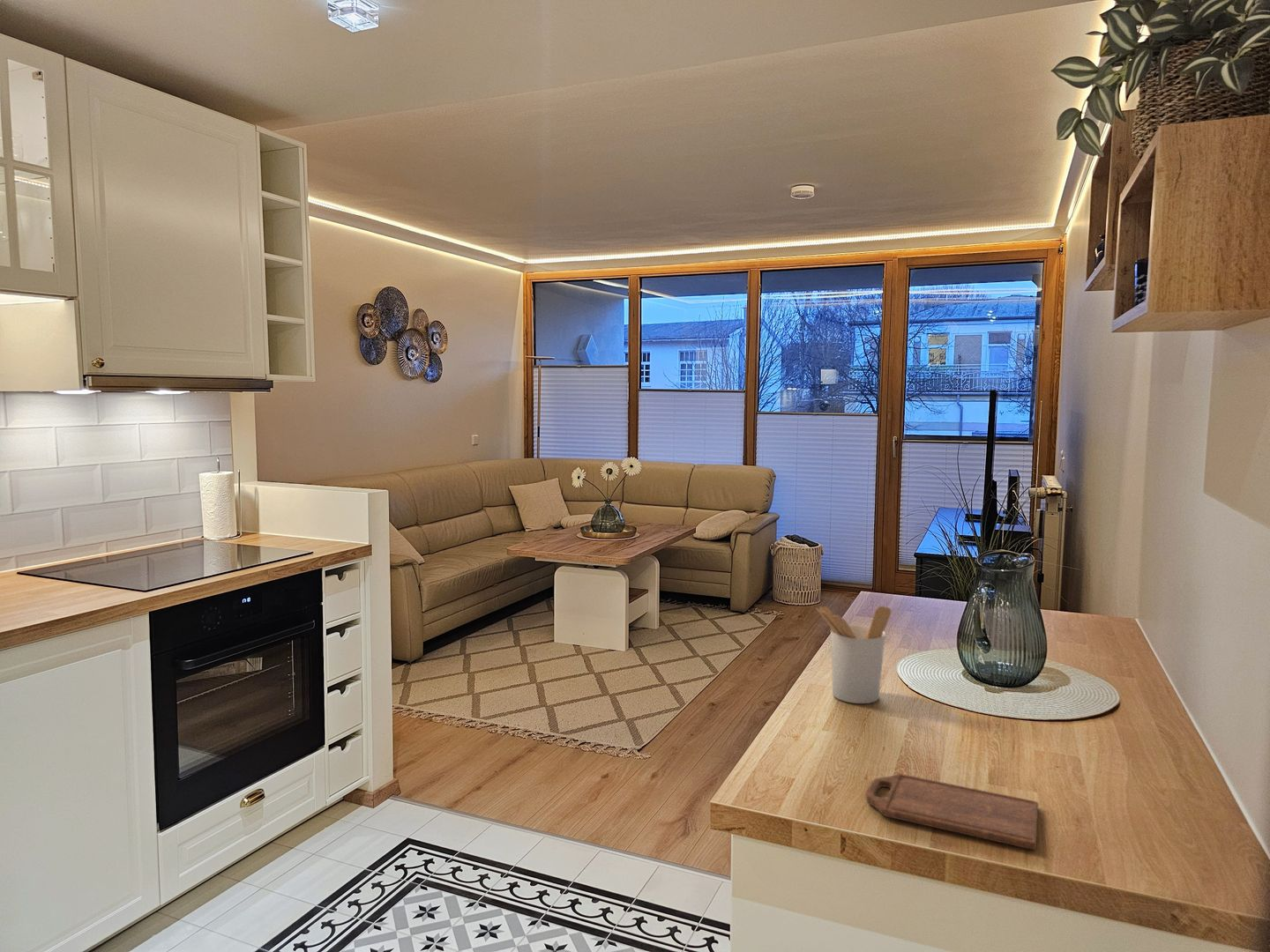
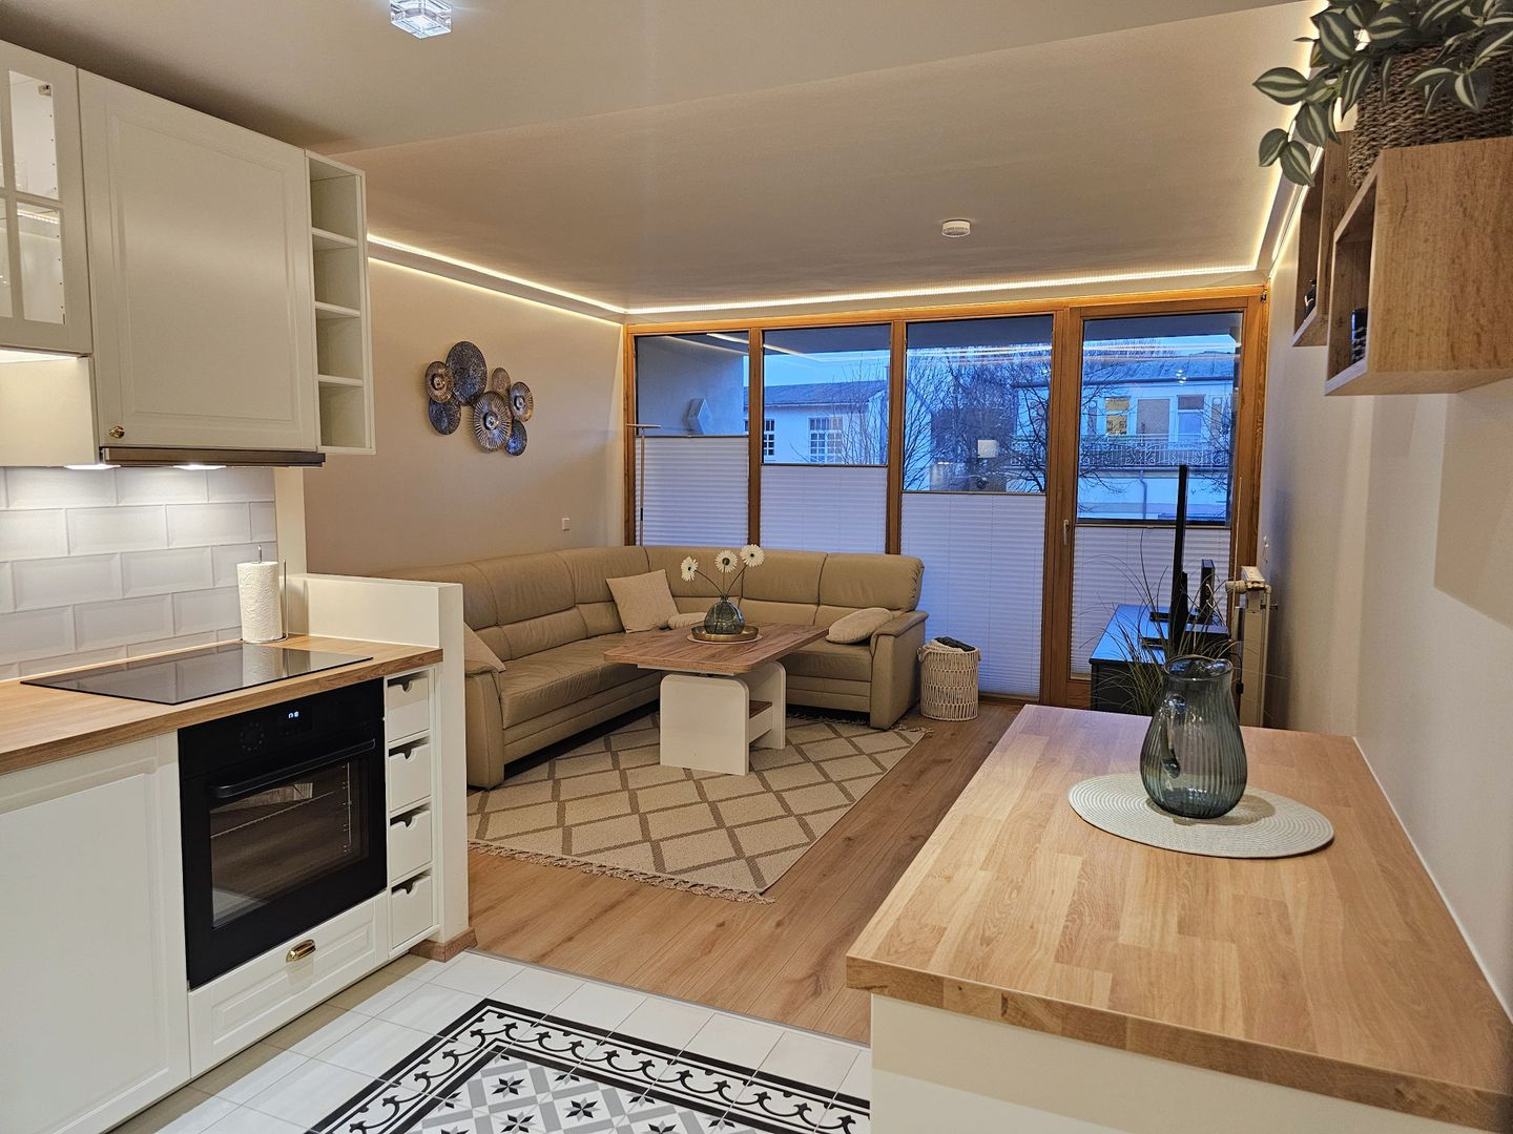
- cutting board (949, 806)
- utensil holder (848, 651)
